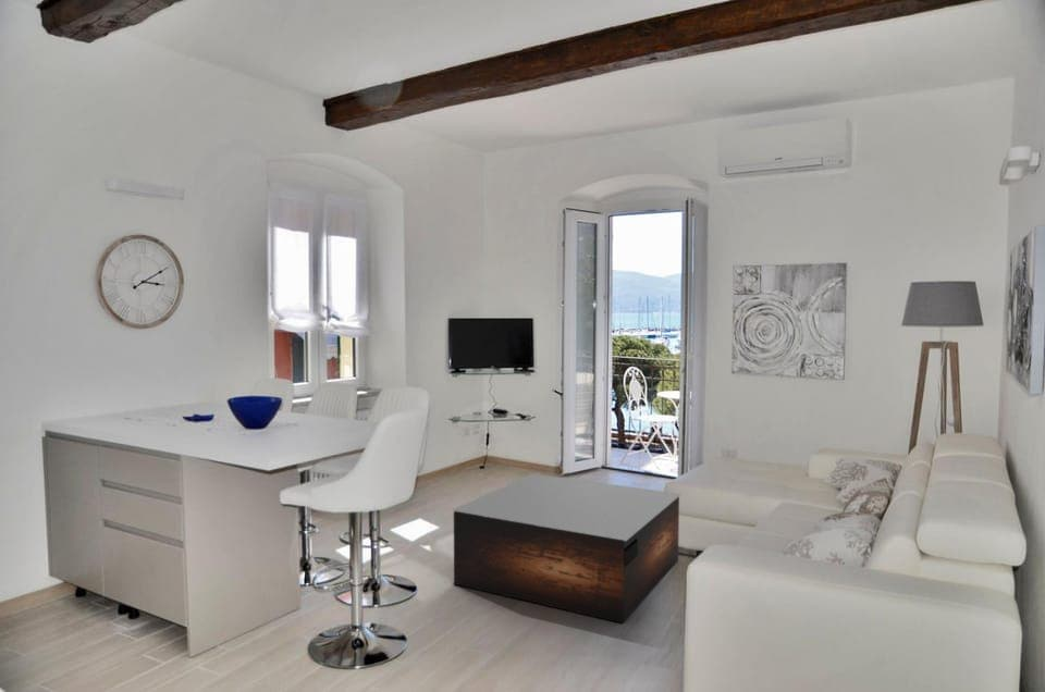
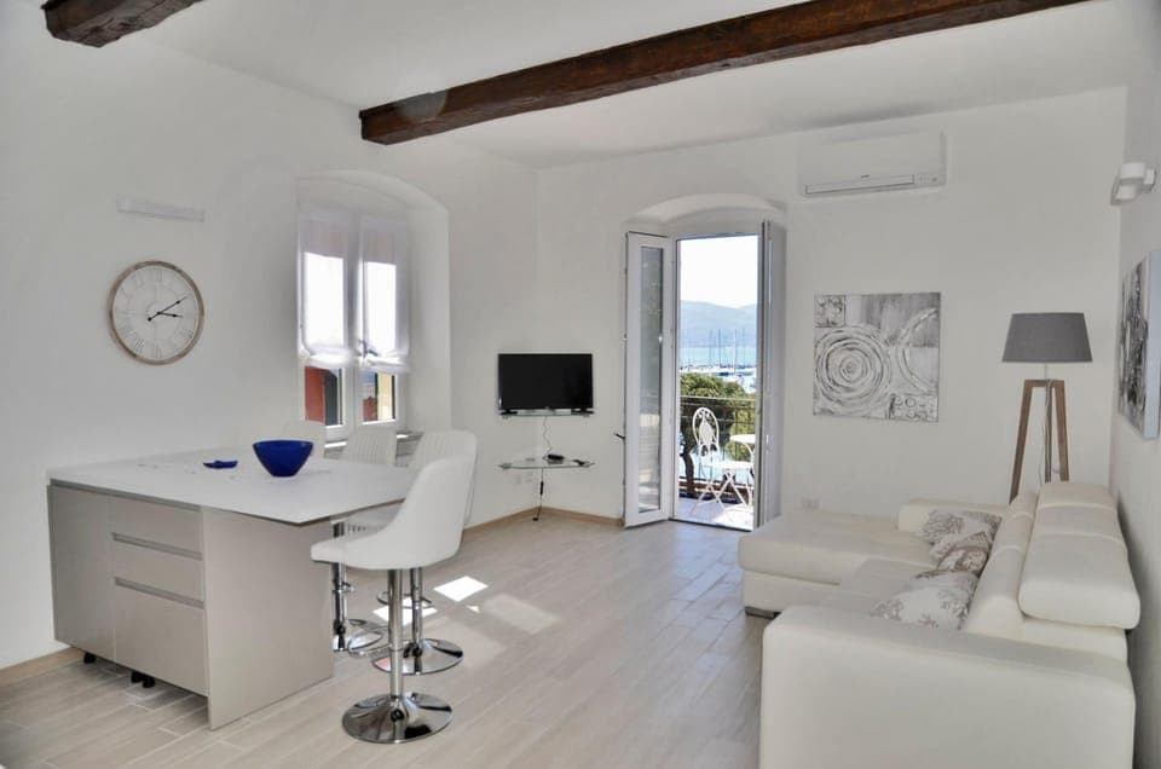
- coffee table (570, 536)
